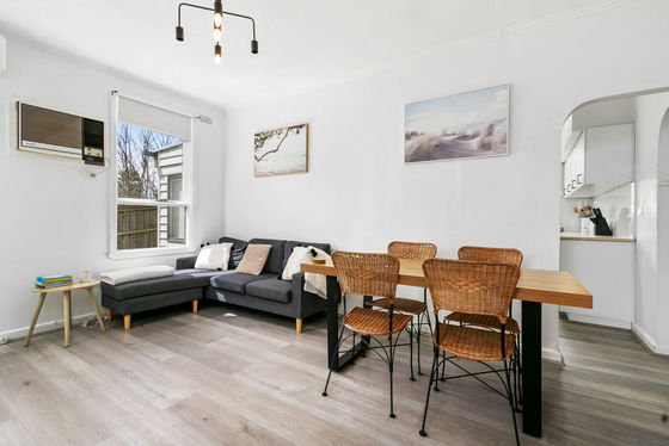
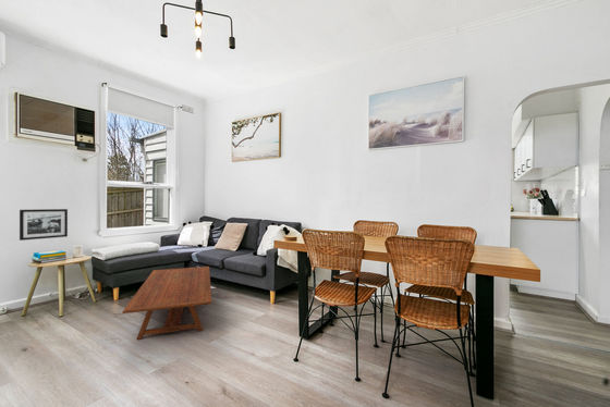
+ picture frame (45, 223)
+ coffee table (176, 297)
